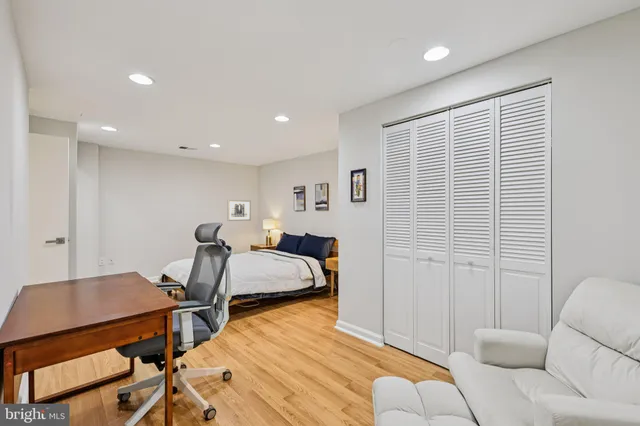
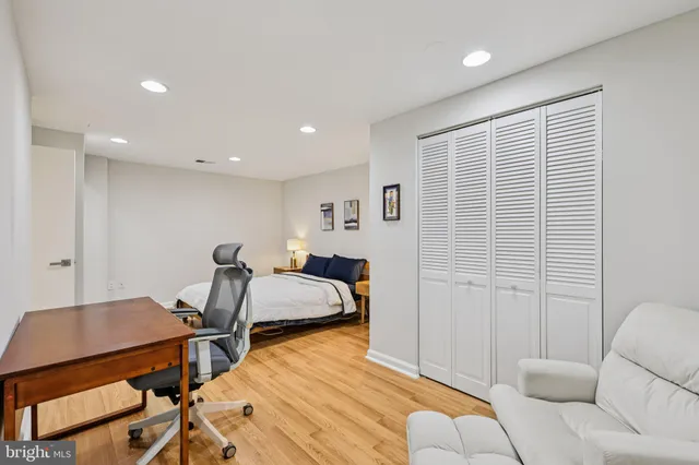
- wall art (239, 210)
